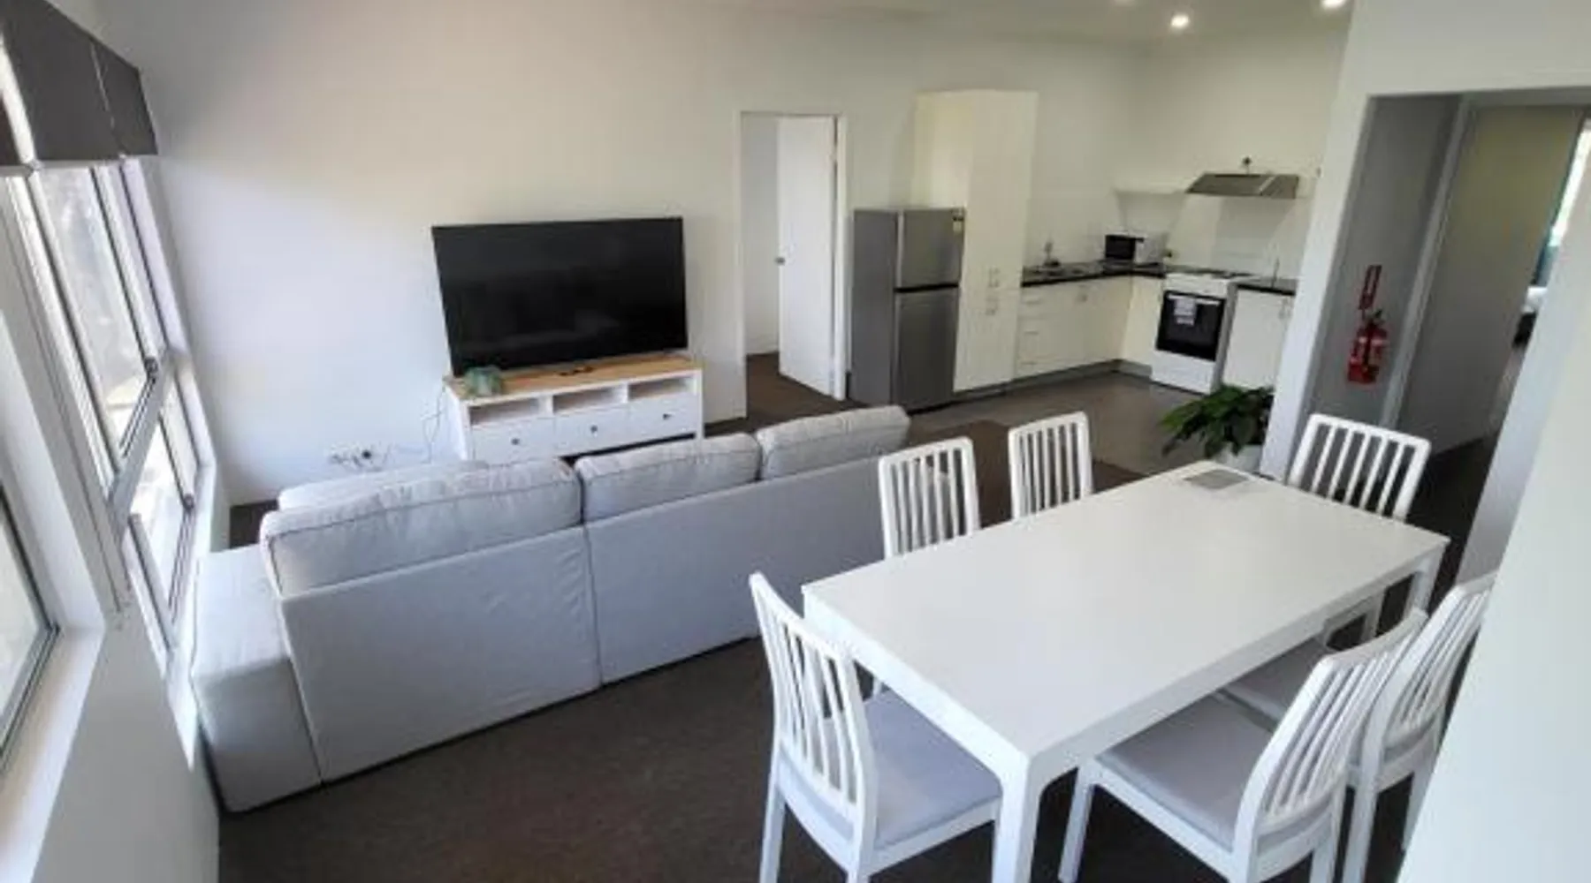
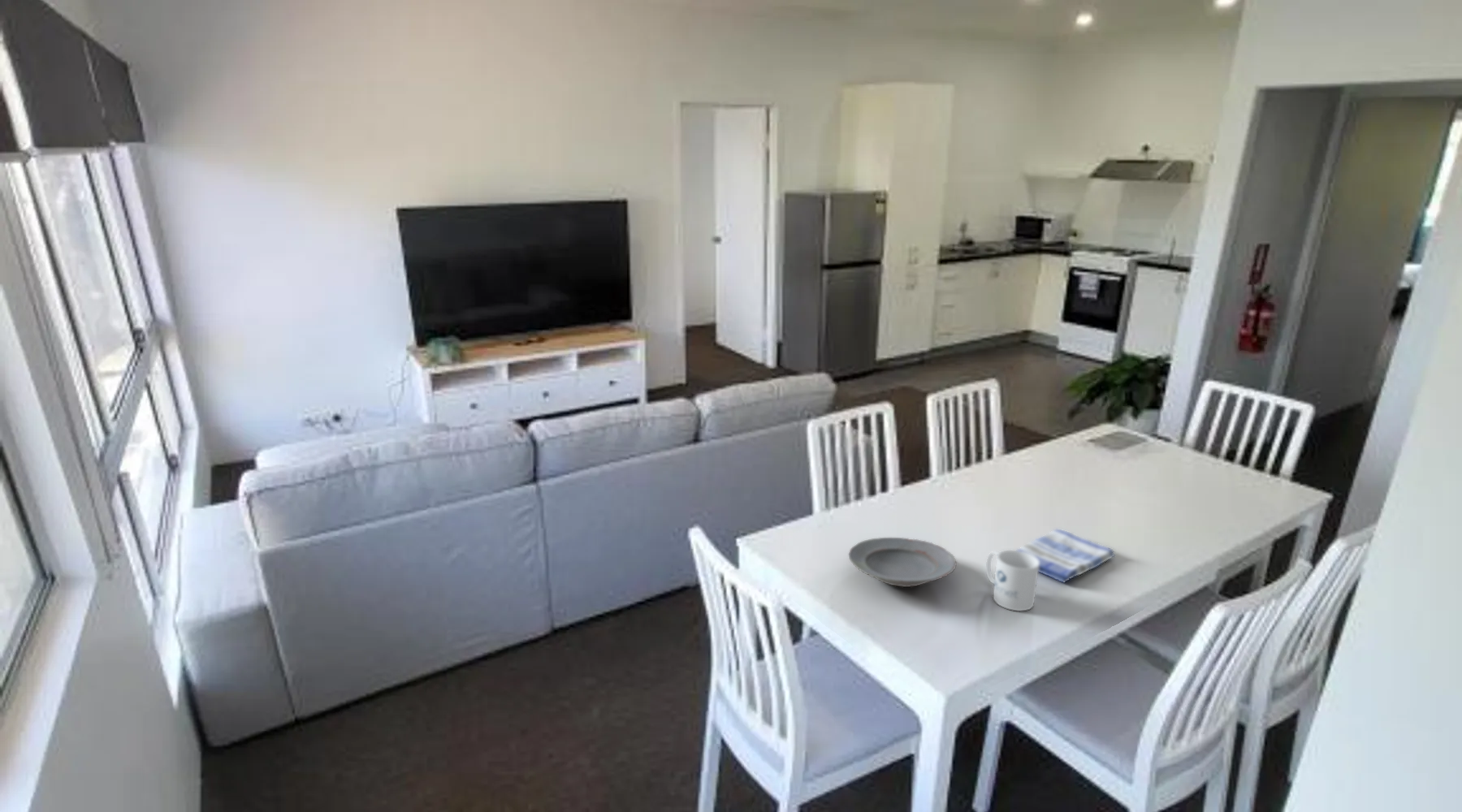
+ mug (1011, 577)
+ dish towel (1061, 553)
+ plate (901, 565)
